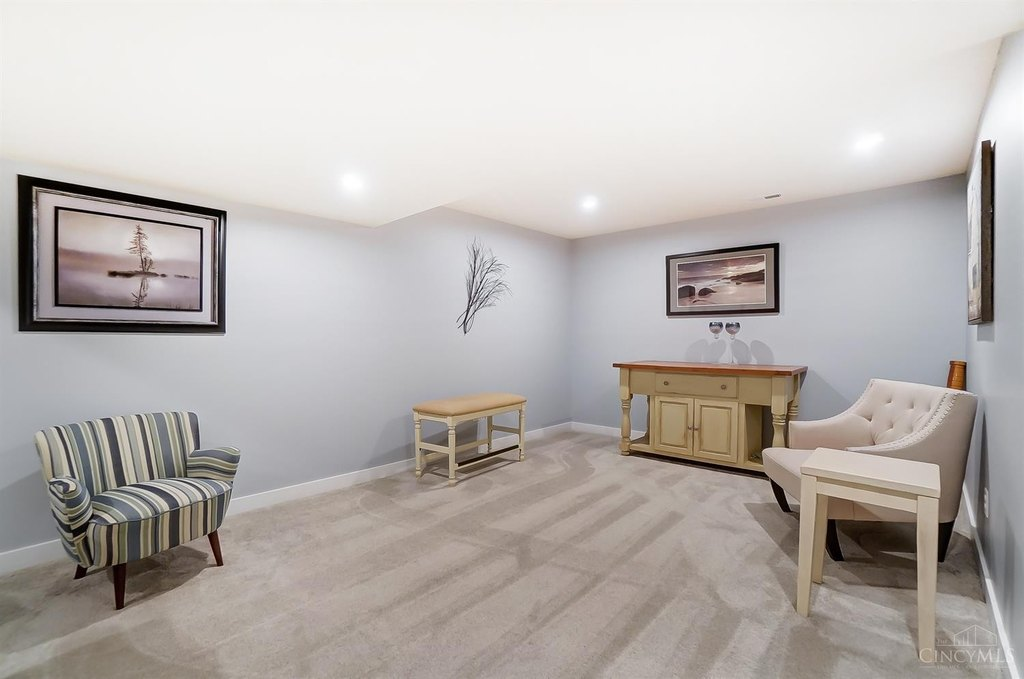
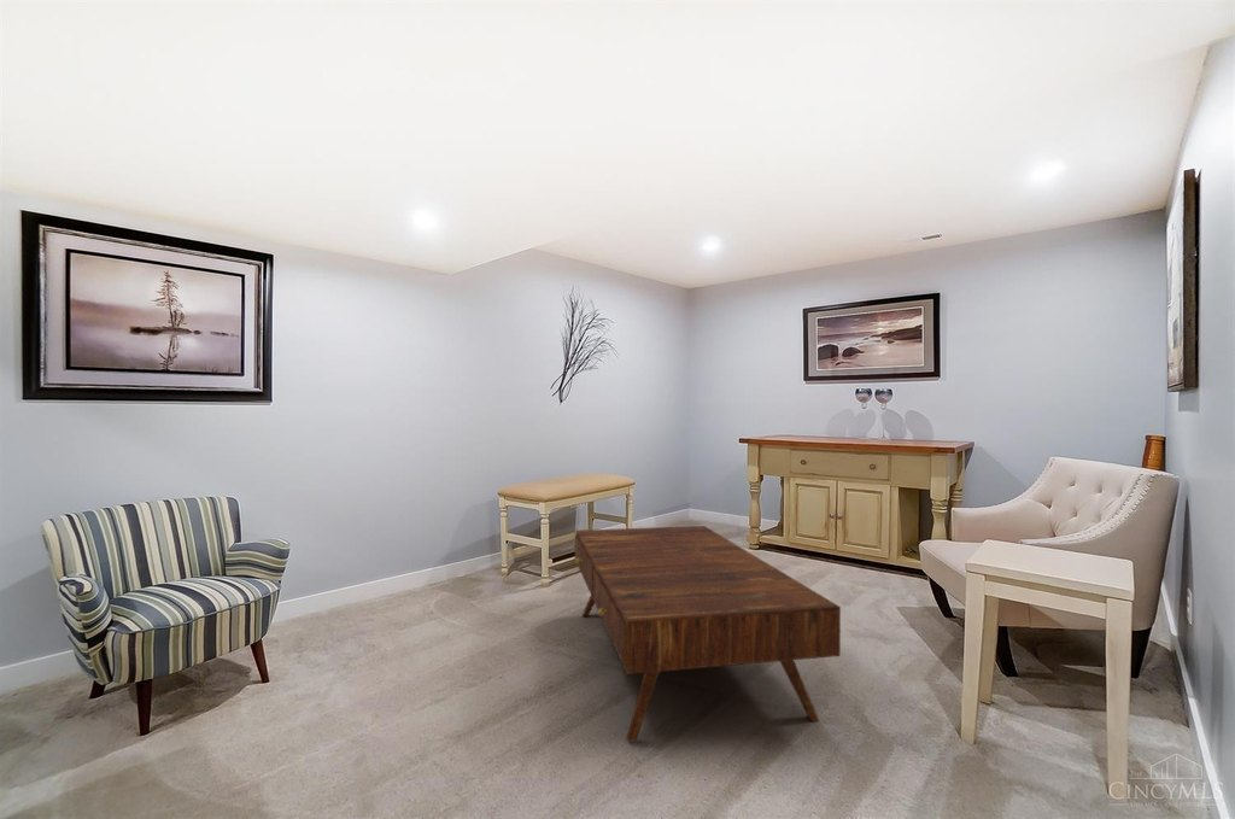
+ coffee table (672, 608)
